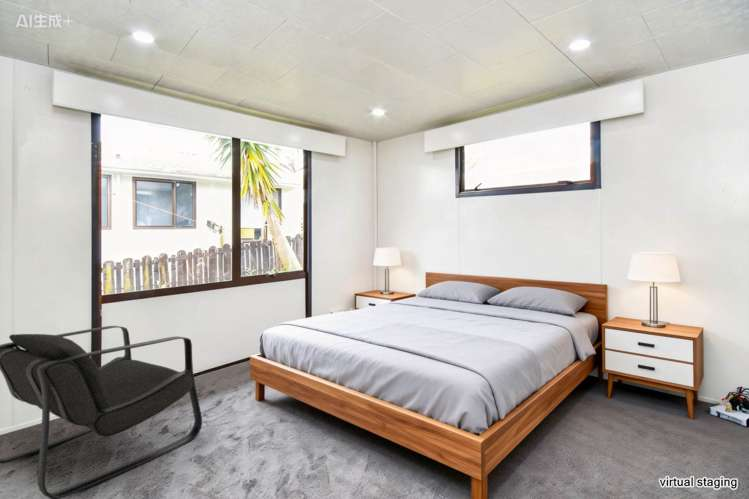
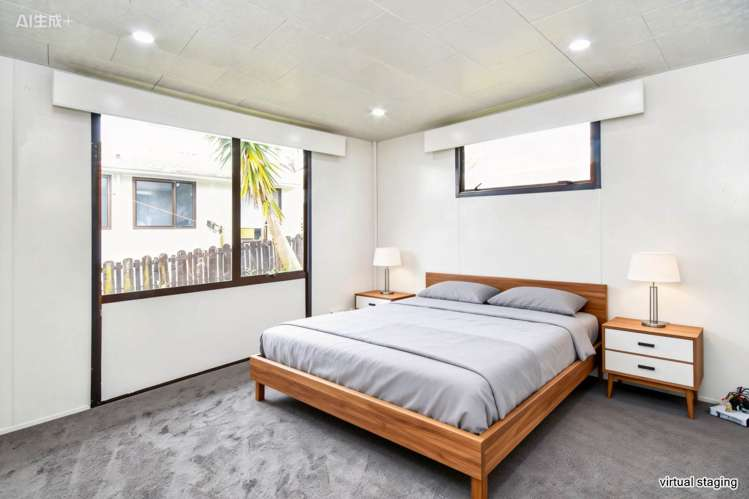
- armchair (100, 388)
